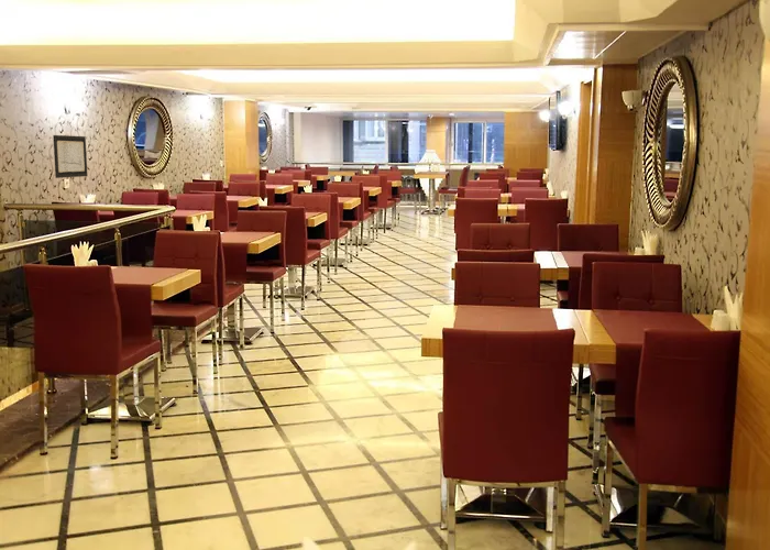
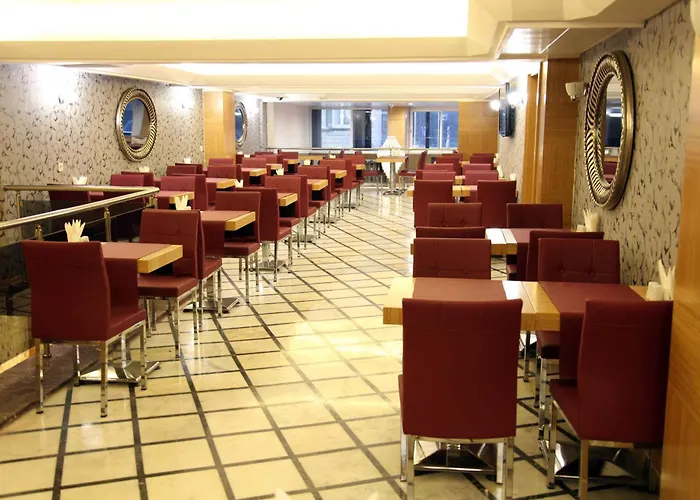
- wall art (70, 156)
